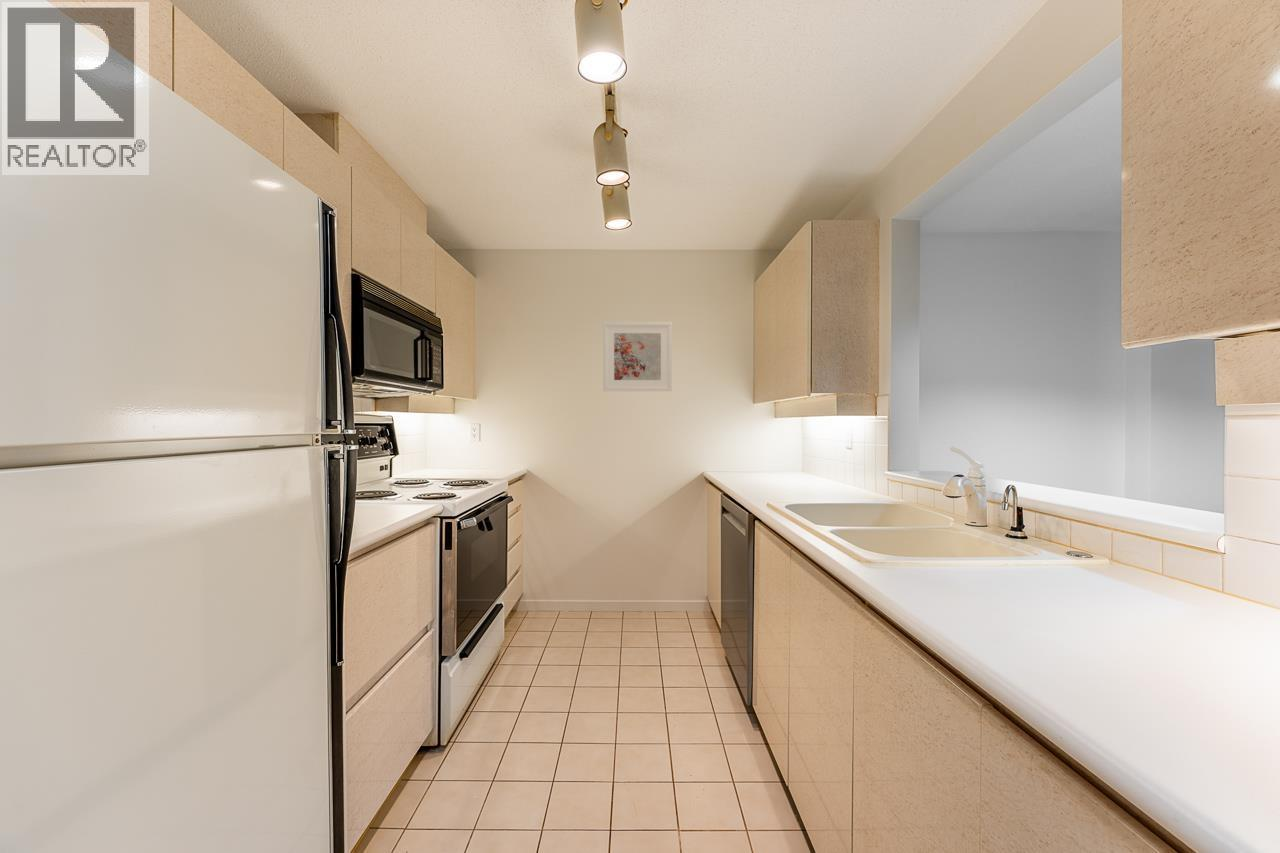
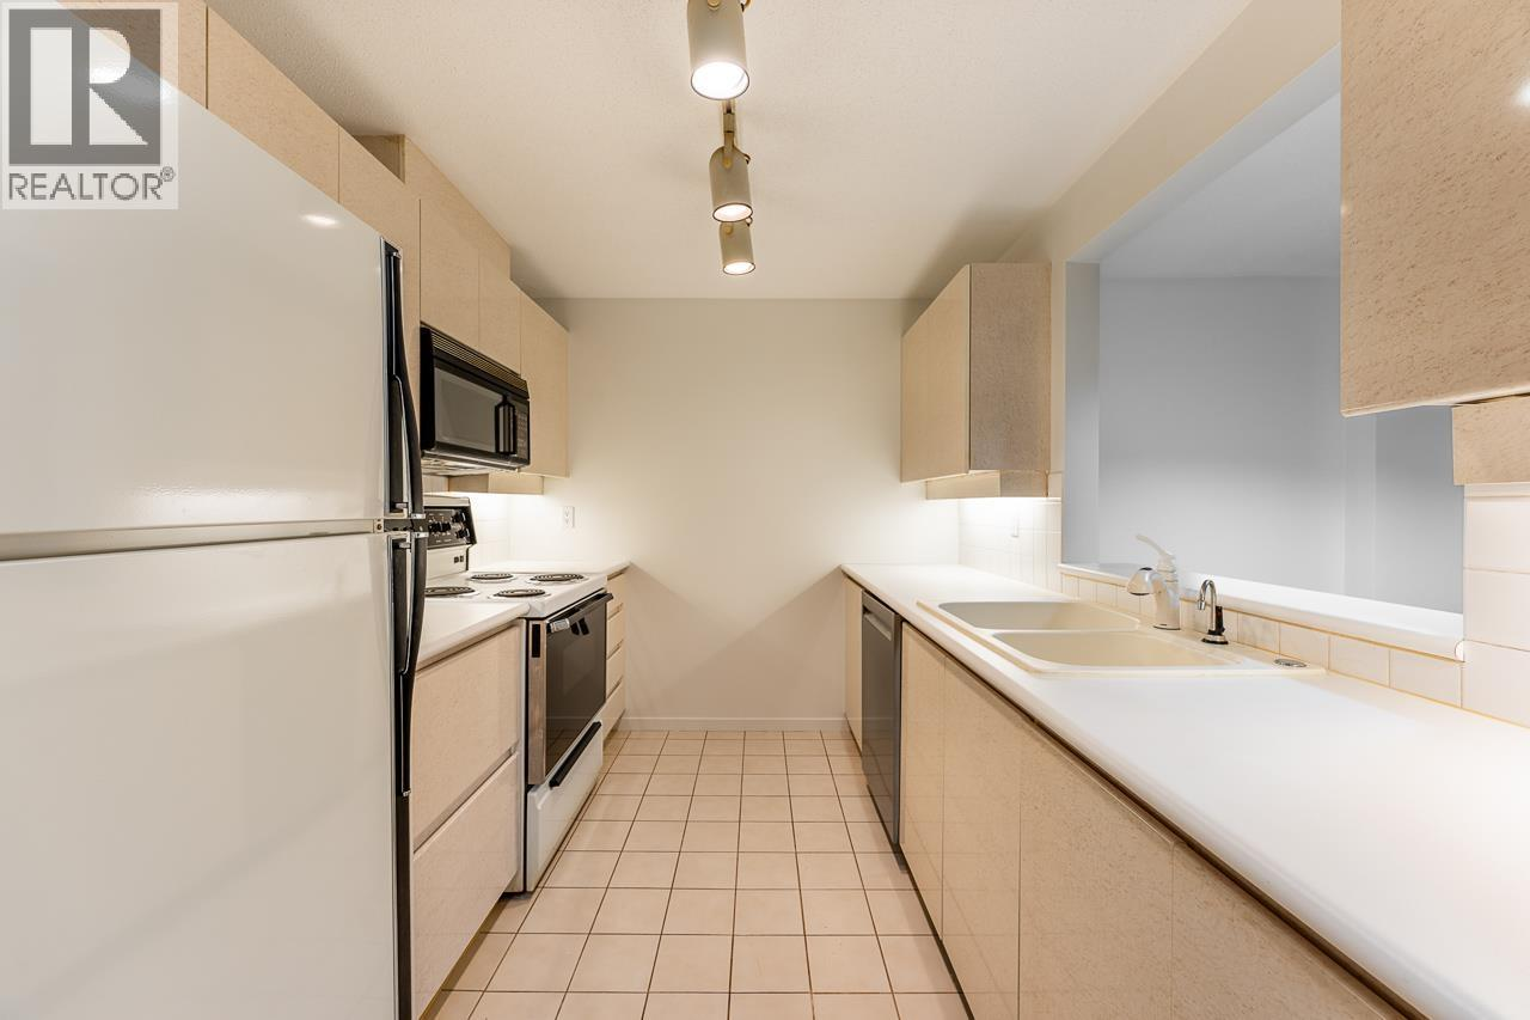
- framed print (637, 356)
